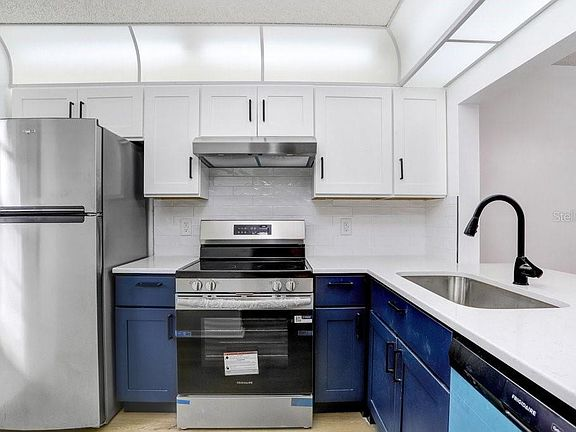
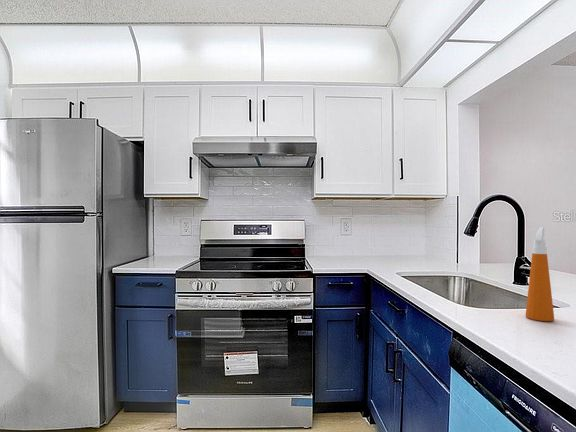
+ spray bottle (540, 272)
